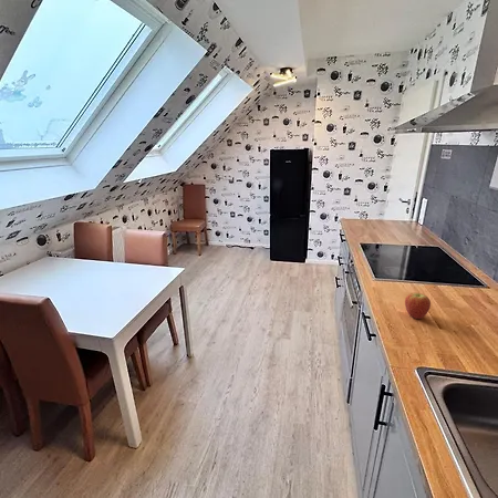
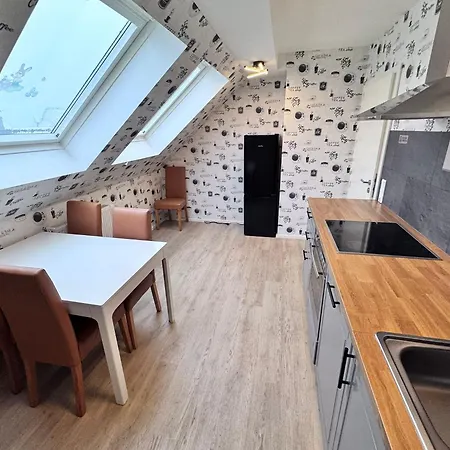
- fruit (417, 304)
